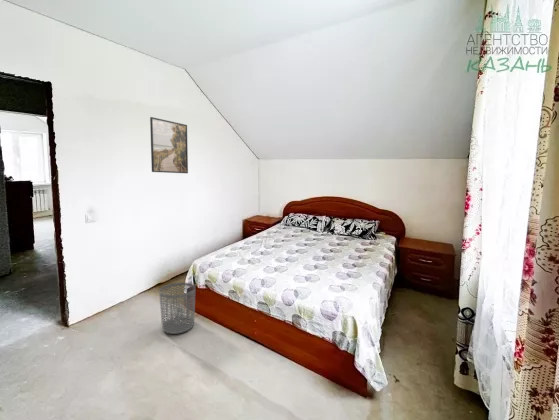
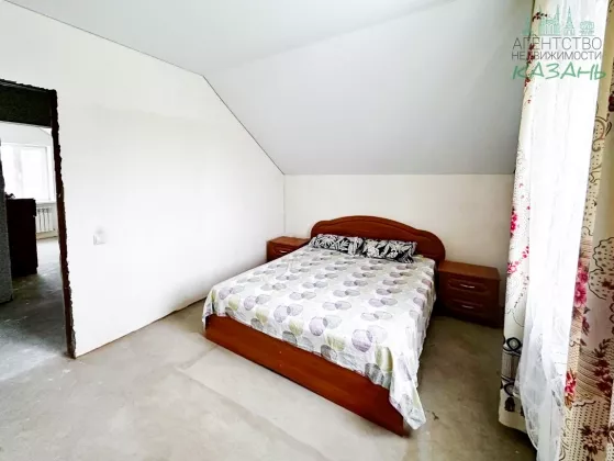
- waste bin (178, 307)
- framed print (170, 147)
